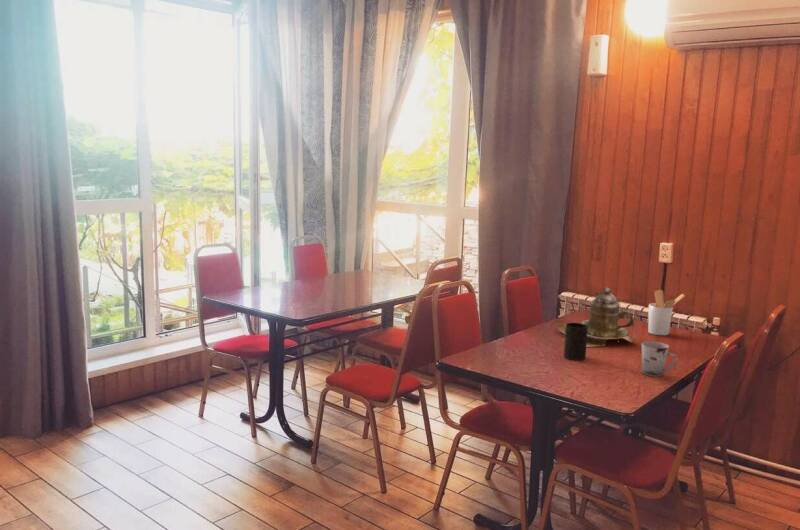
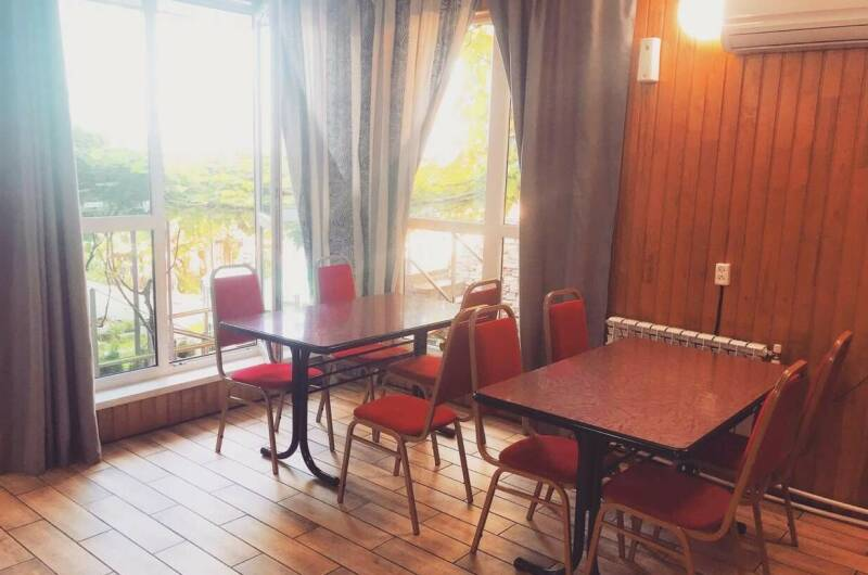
- teapot (597, 312)
- cup (658, 360)
- cup (575, 341)
- utensil holder (666, 312)
